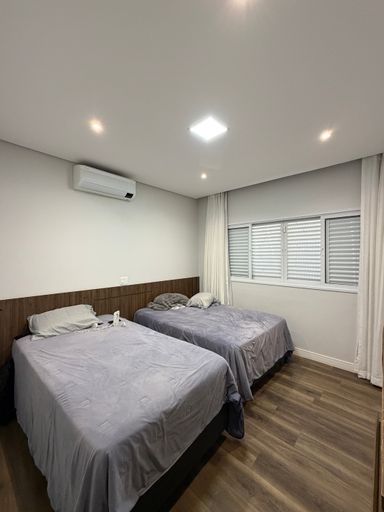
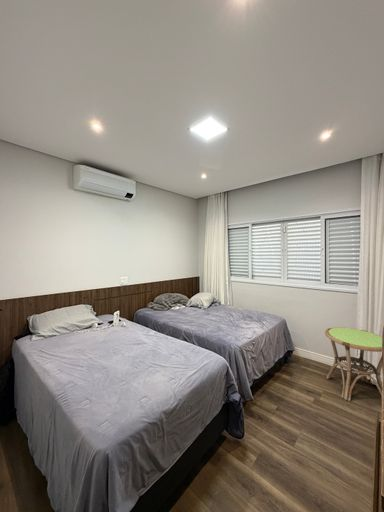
+ side table (355, 362)
